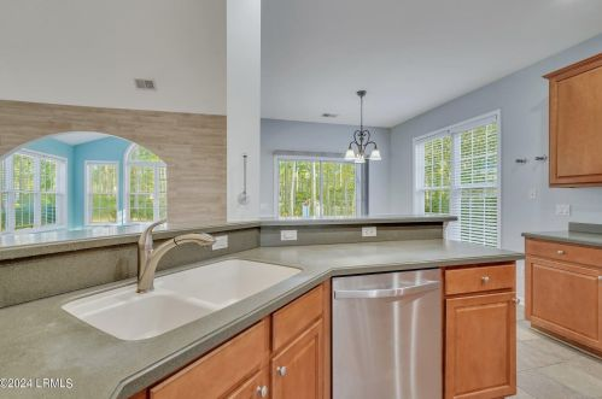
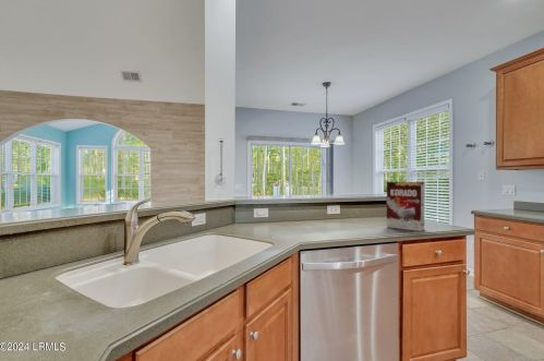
+ cereal box (404, 205)
